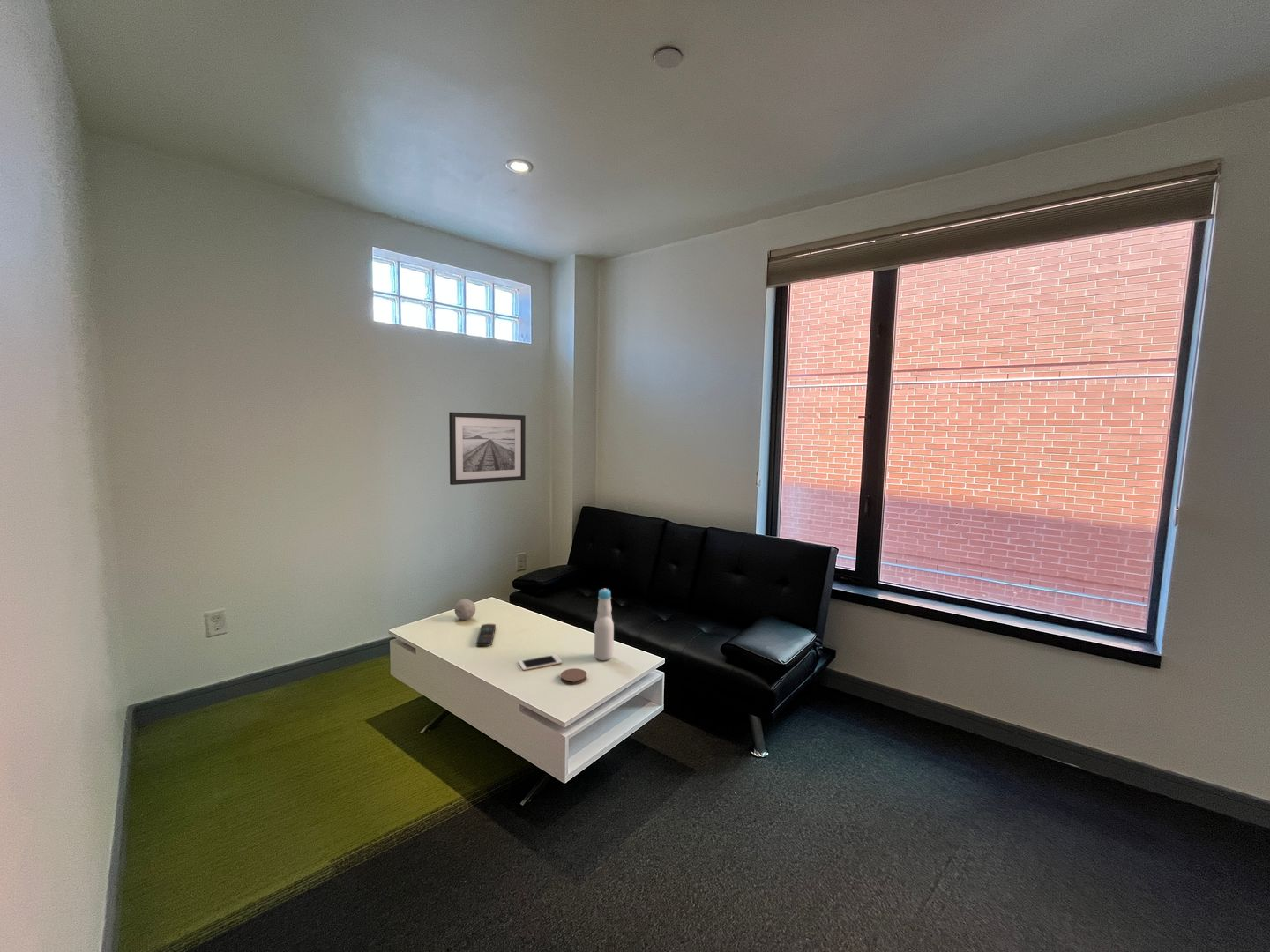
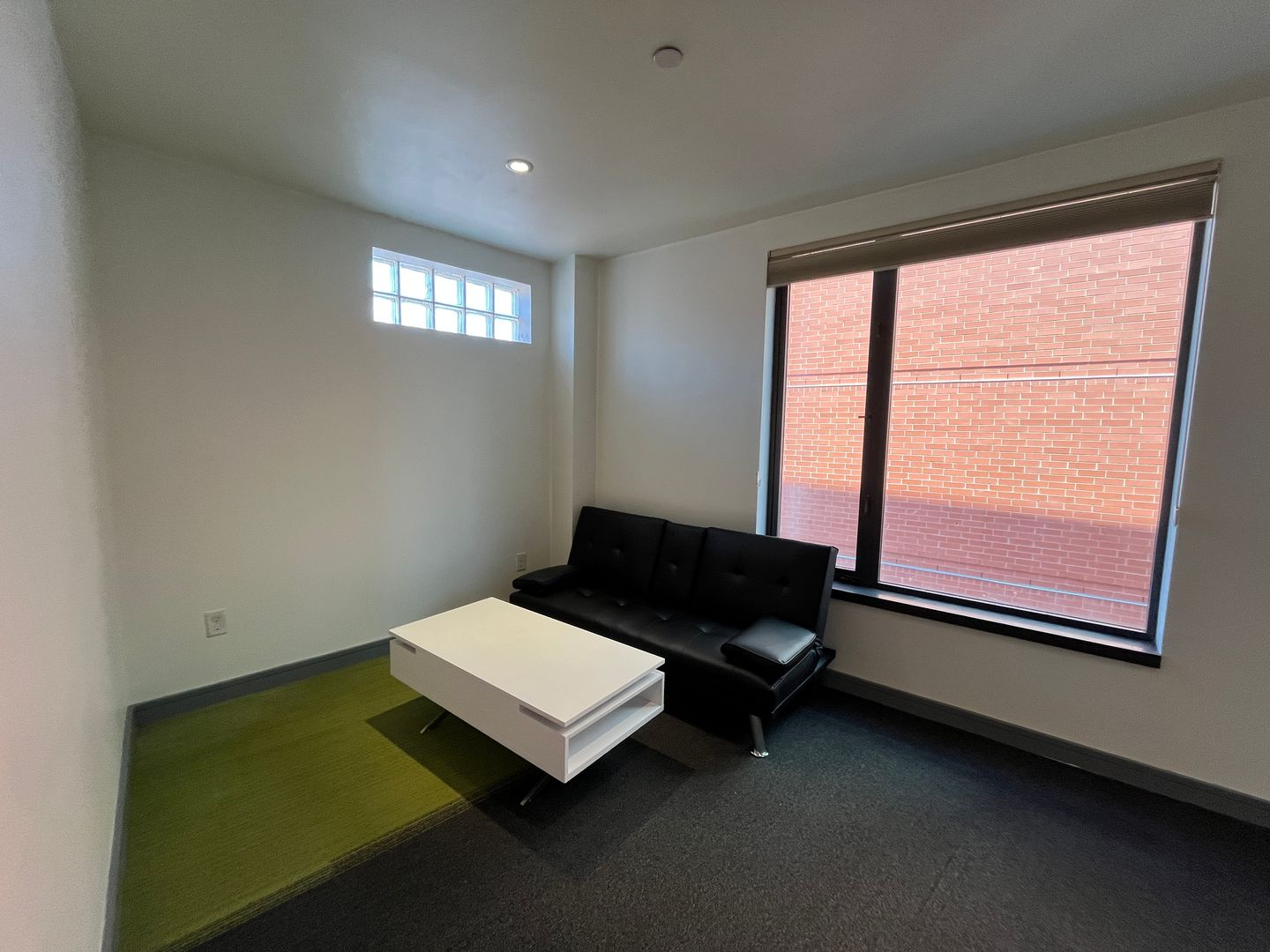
- wall art (489, 448)
- remote control (486, 634)
- bottle (604, 622)
- coaster (573, 676)
- cell phone (540, 662)
- decorative ball (465, 609)
